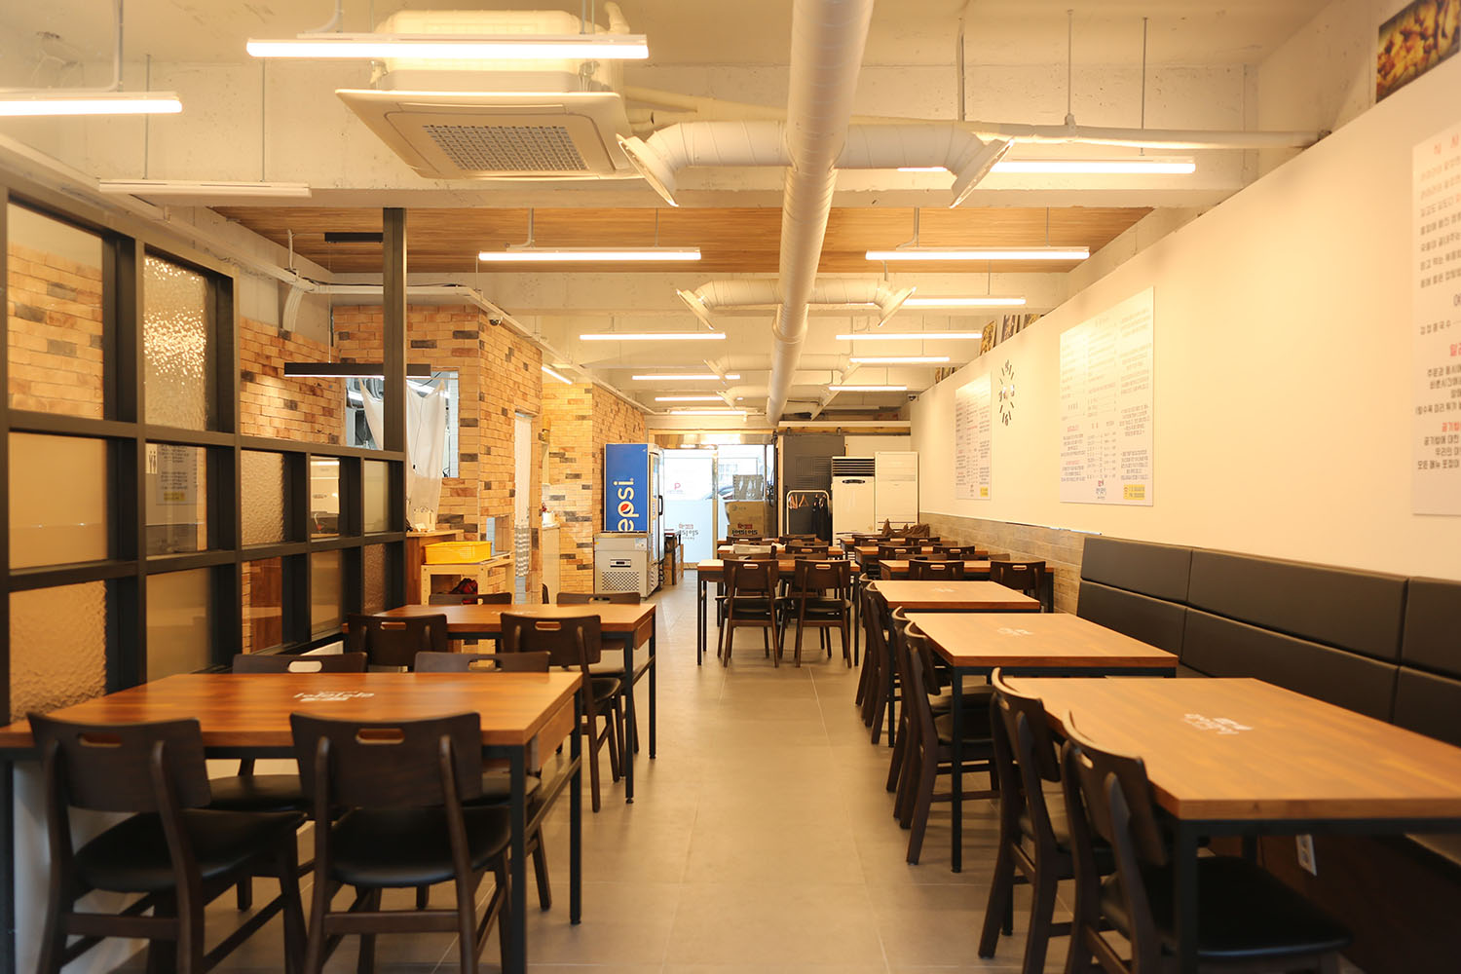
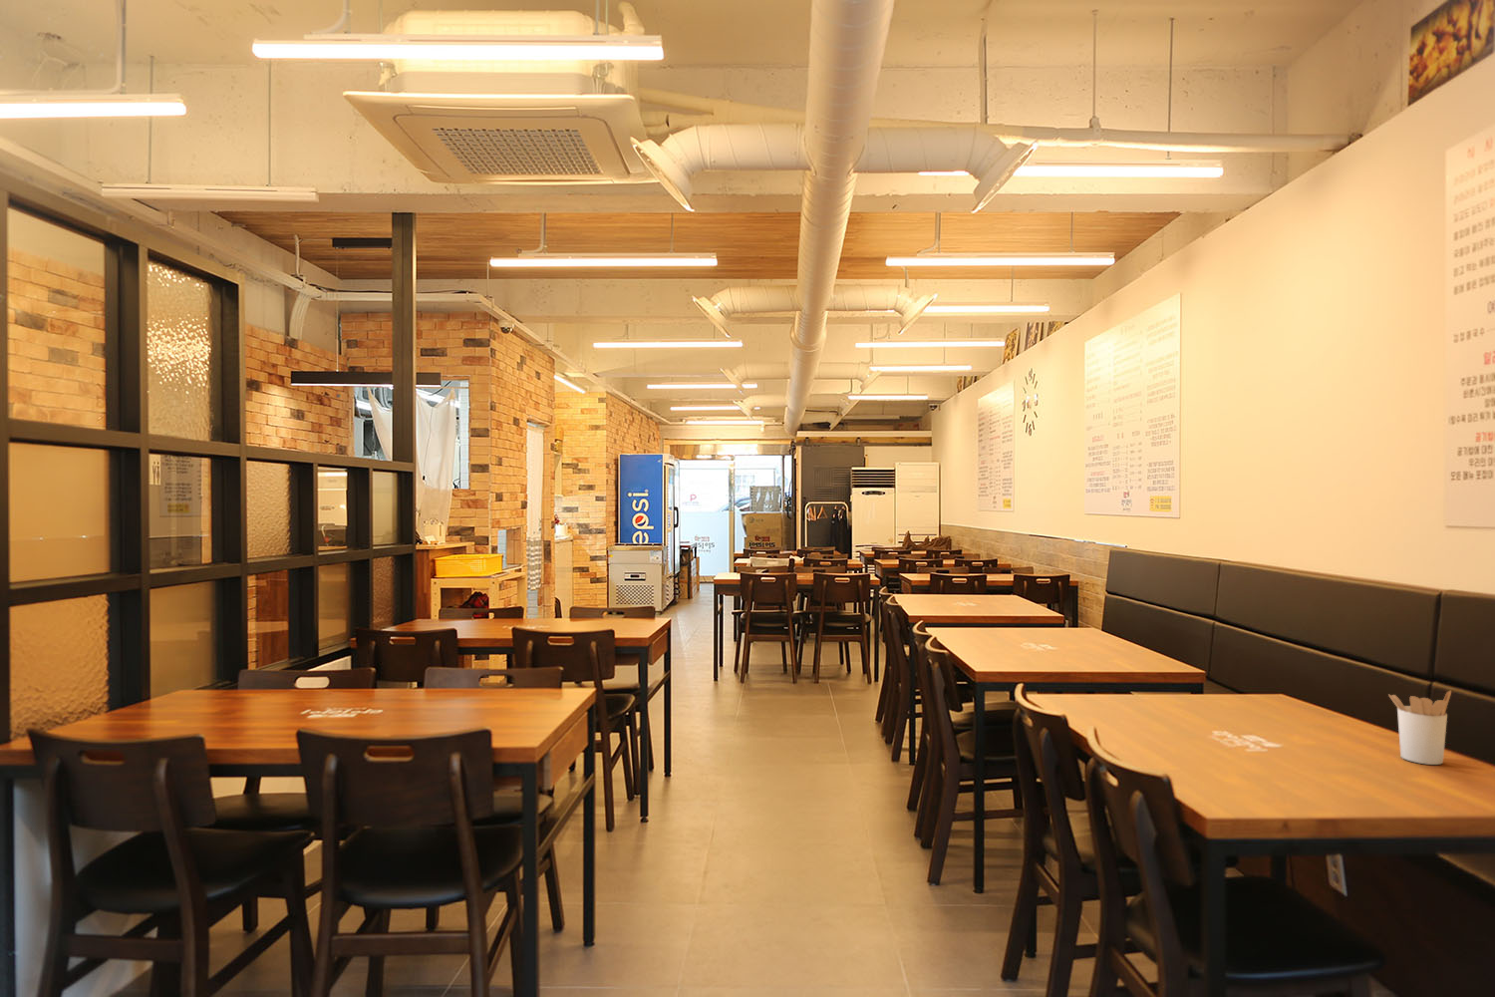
+ utensil holder (1423, 725)
